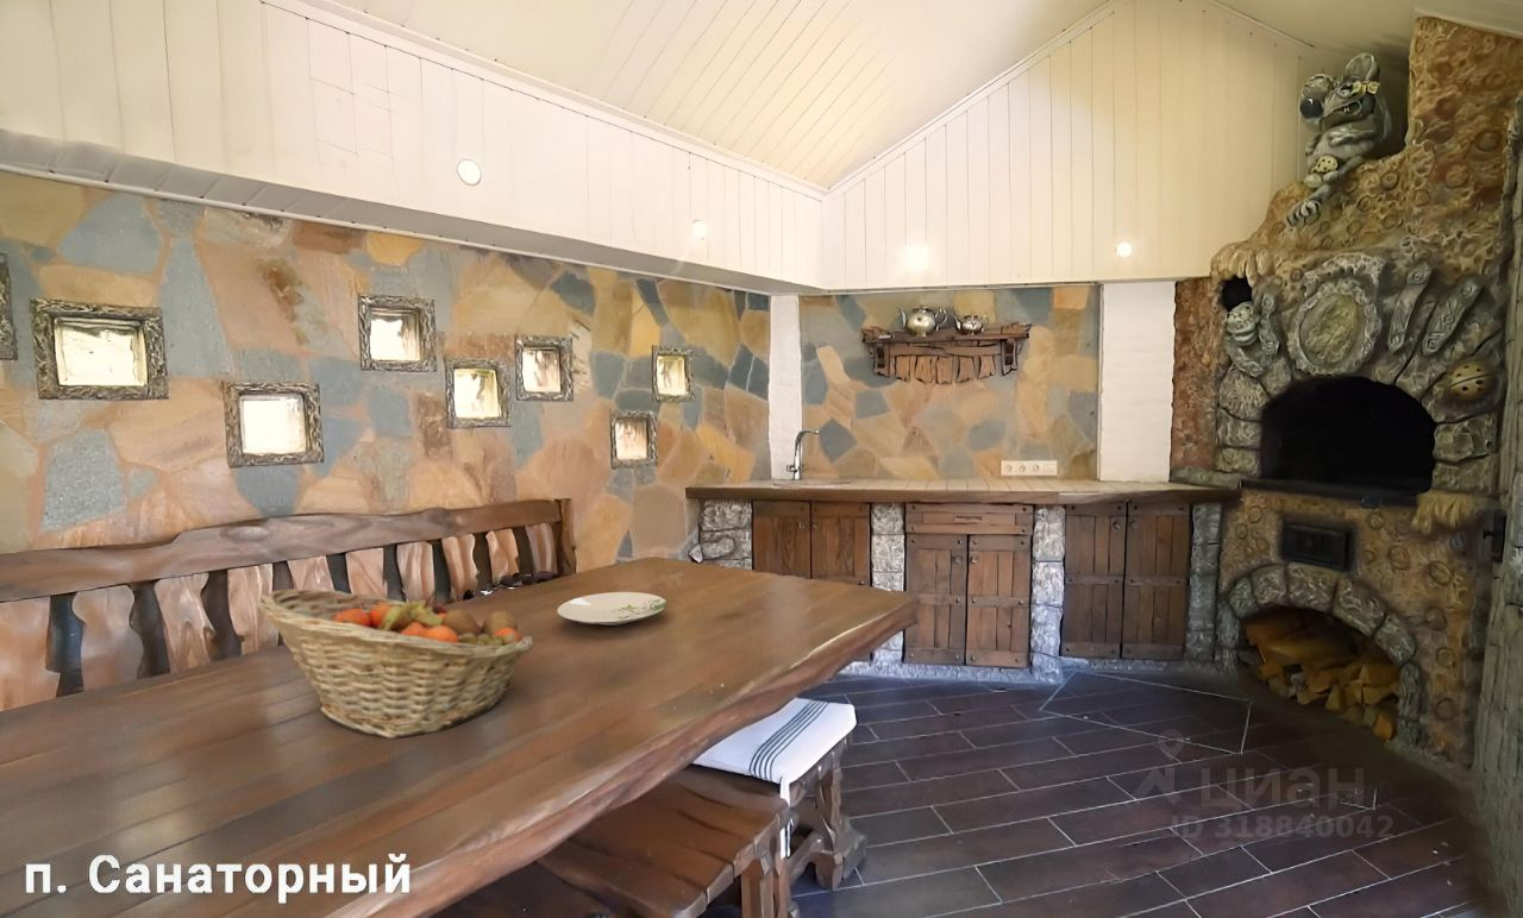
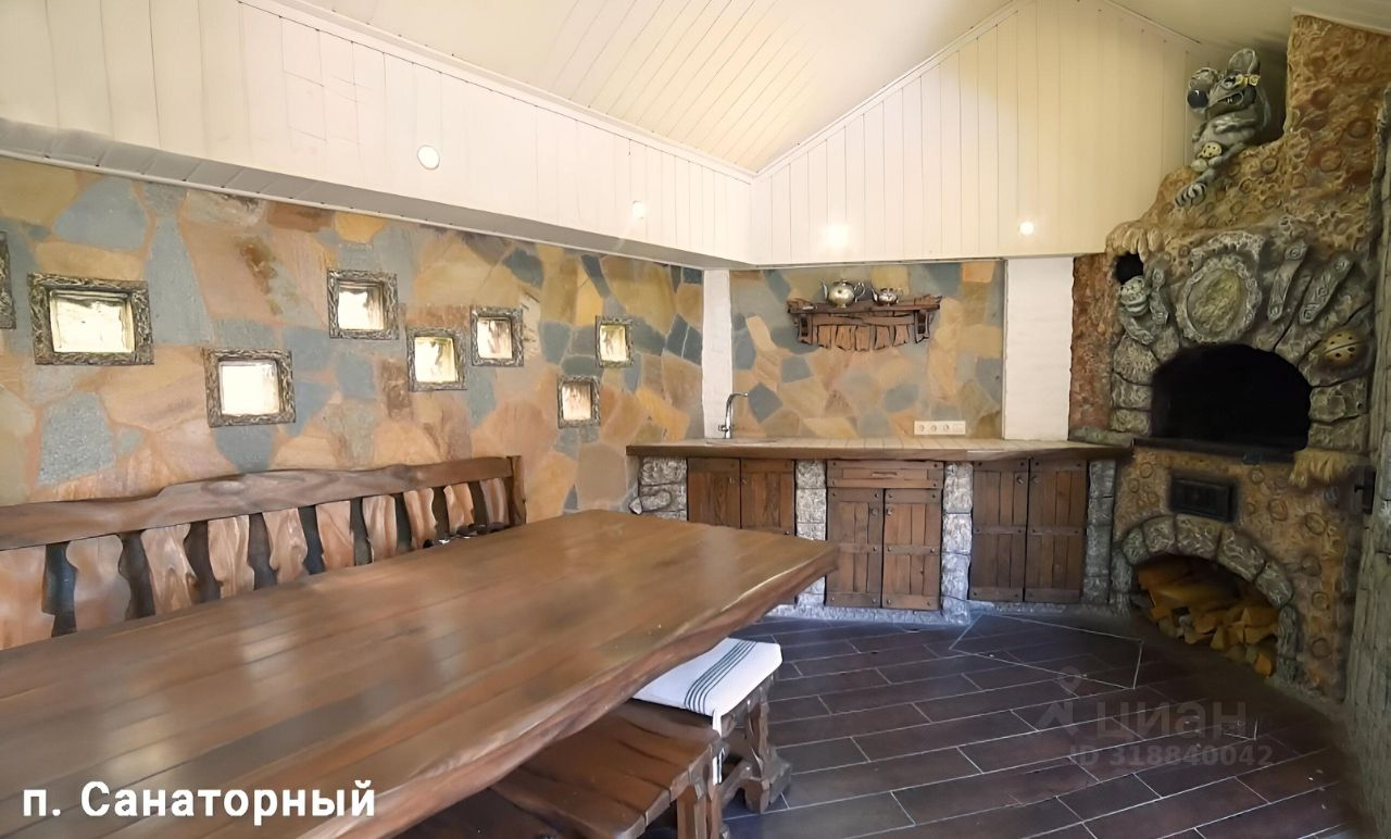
- plate (613, 612)
- fruit basket (400, 642)
